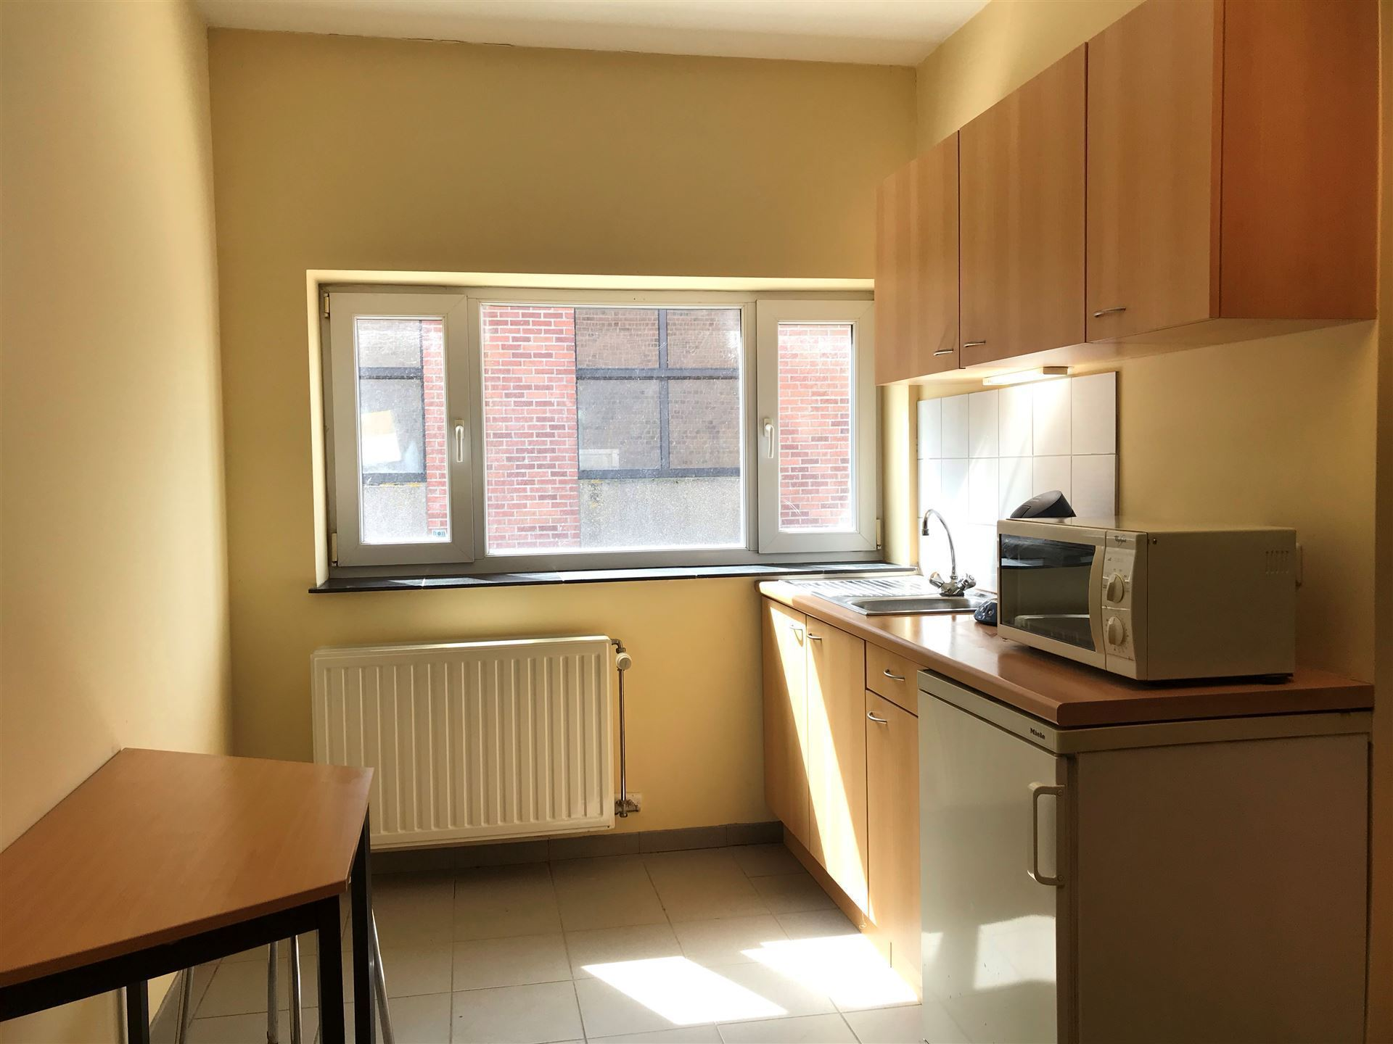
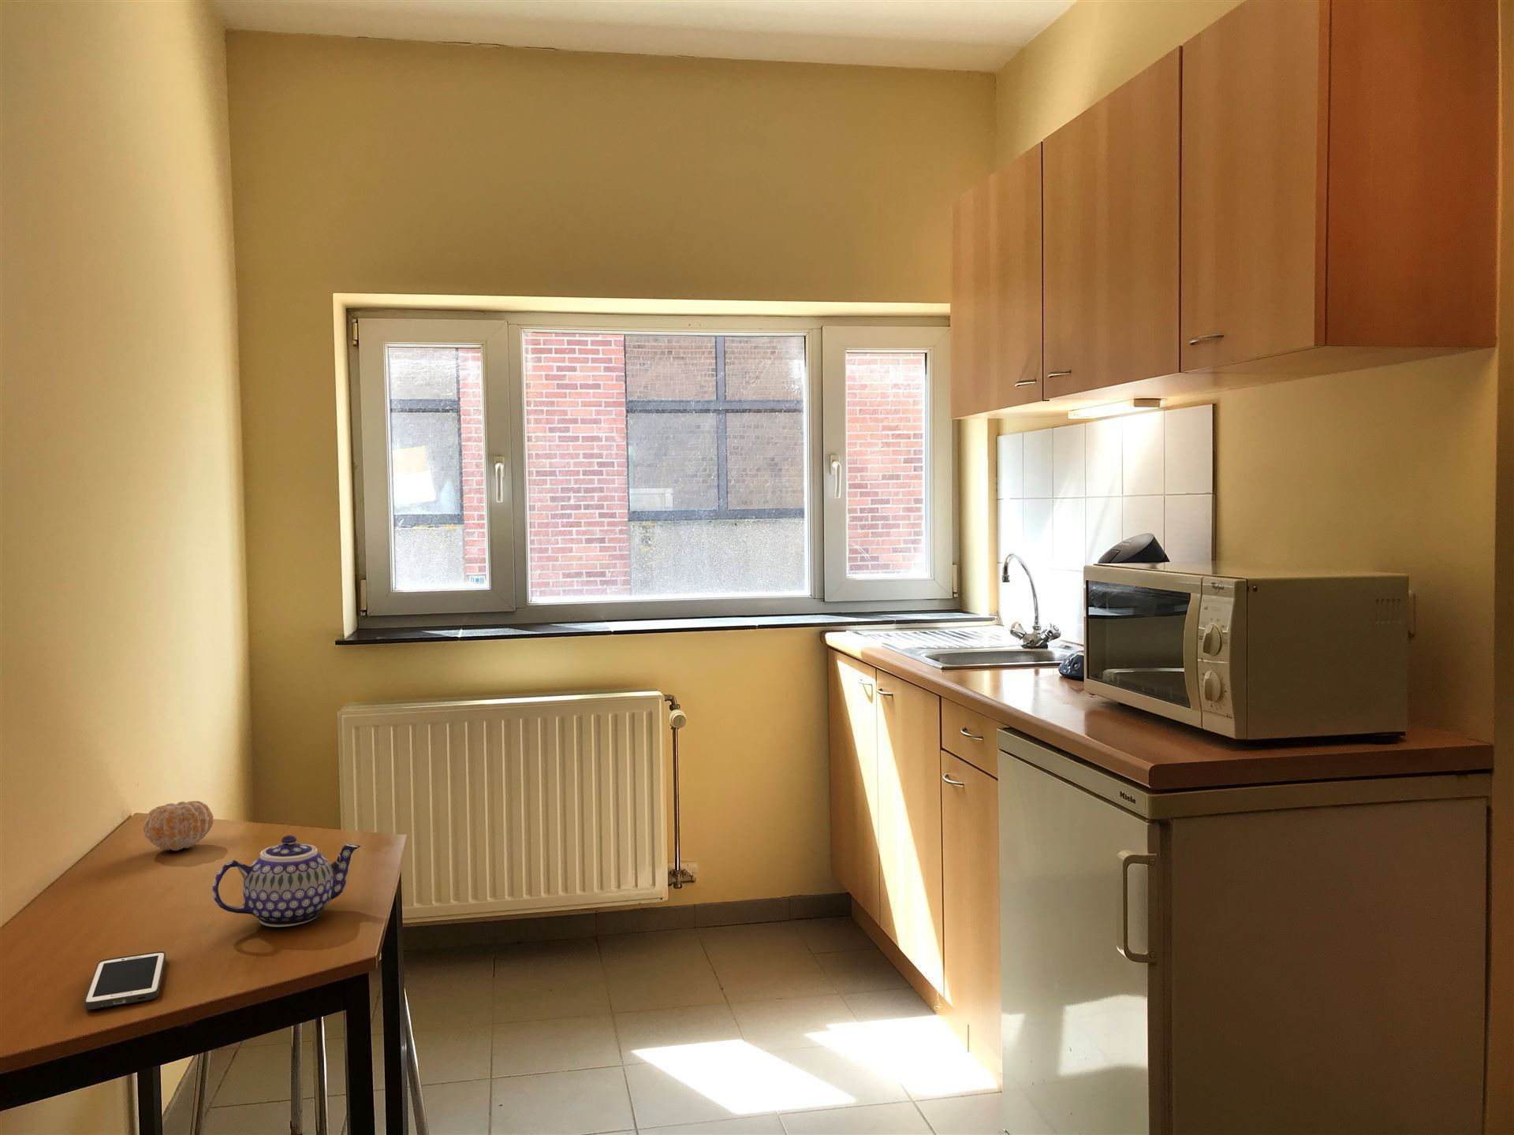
+ fruit (178, 825)
+ teapot (288, 876)
+ cell phone (126, 979)
